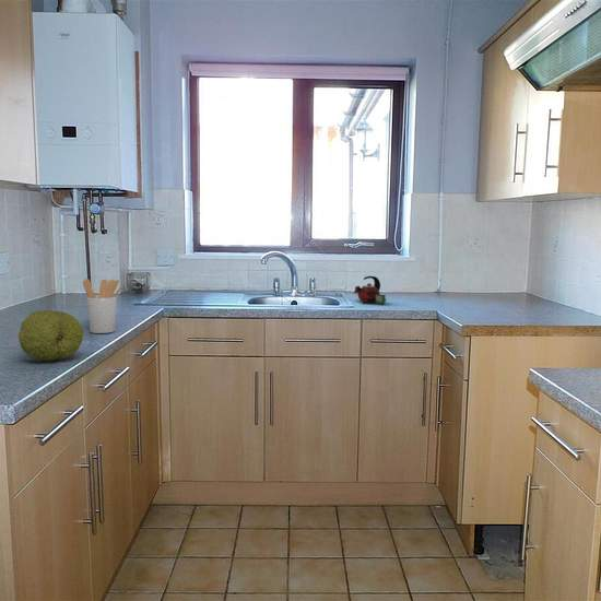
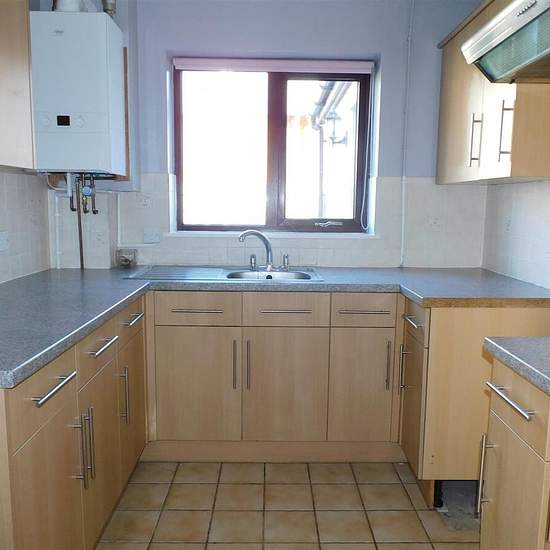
- kettle (368, 288)
- utensil holder (104, 304)
- fruit (51, 334)
